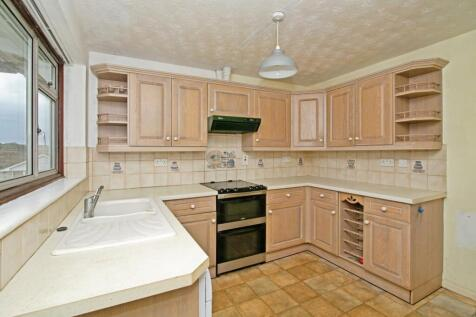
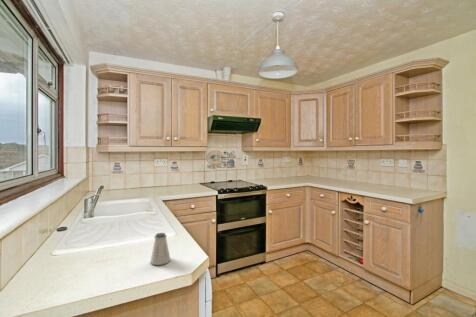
+ saltshaker (160, 247)
